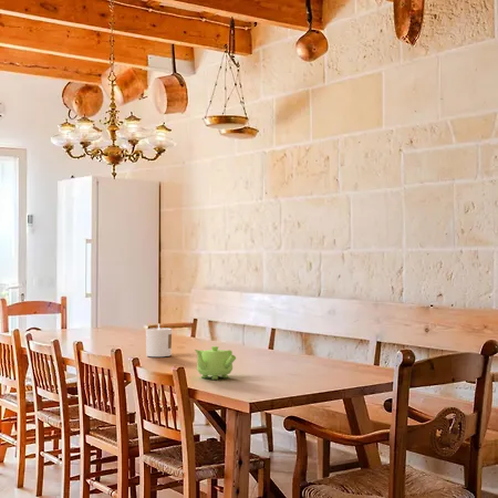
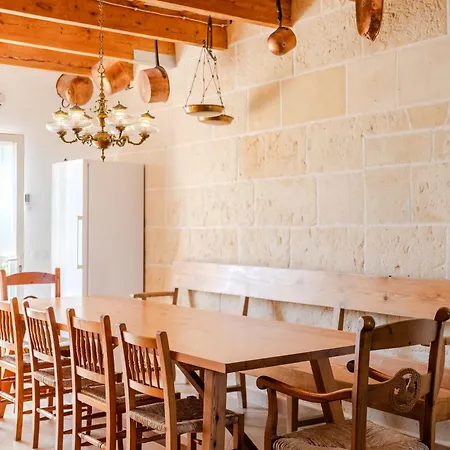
- candle (158, 339)
- teapot (215, 362)
